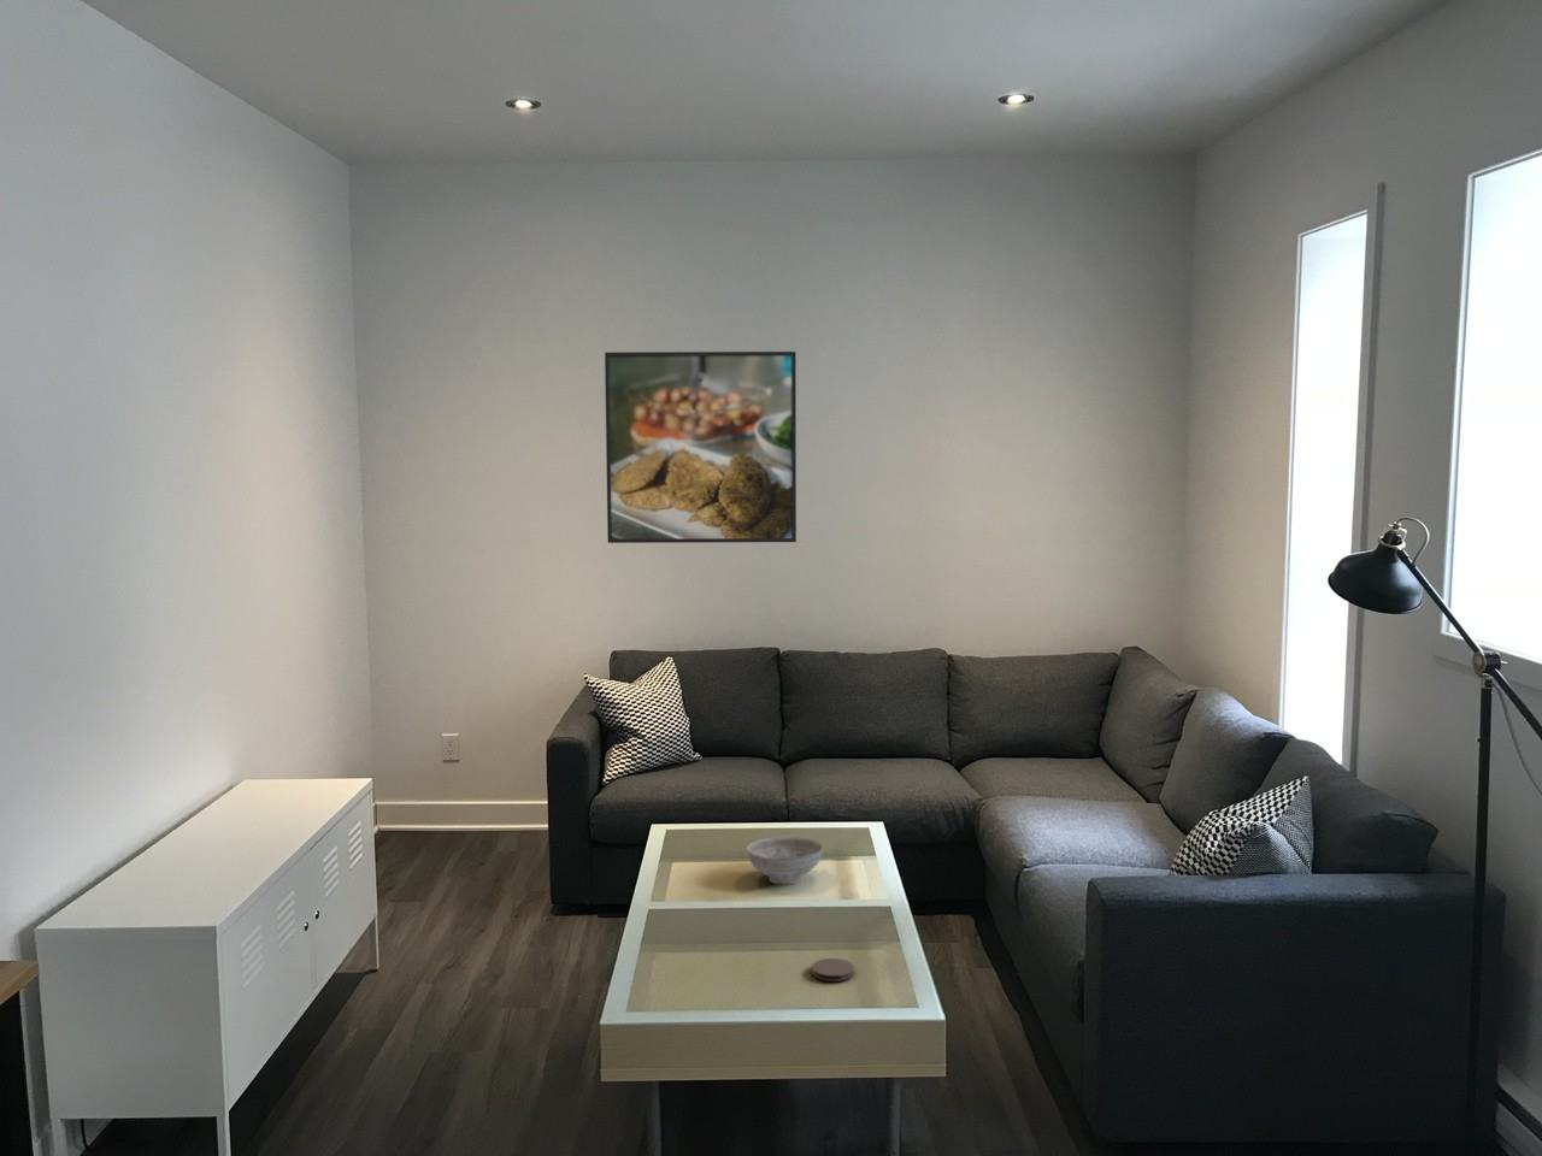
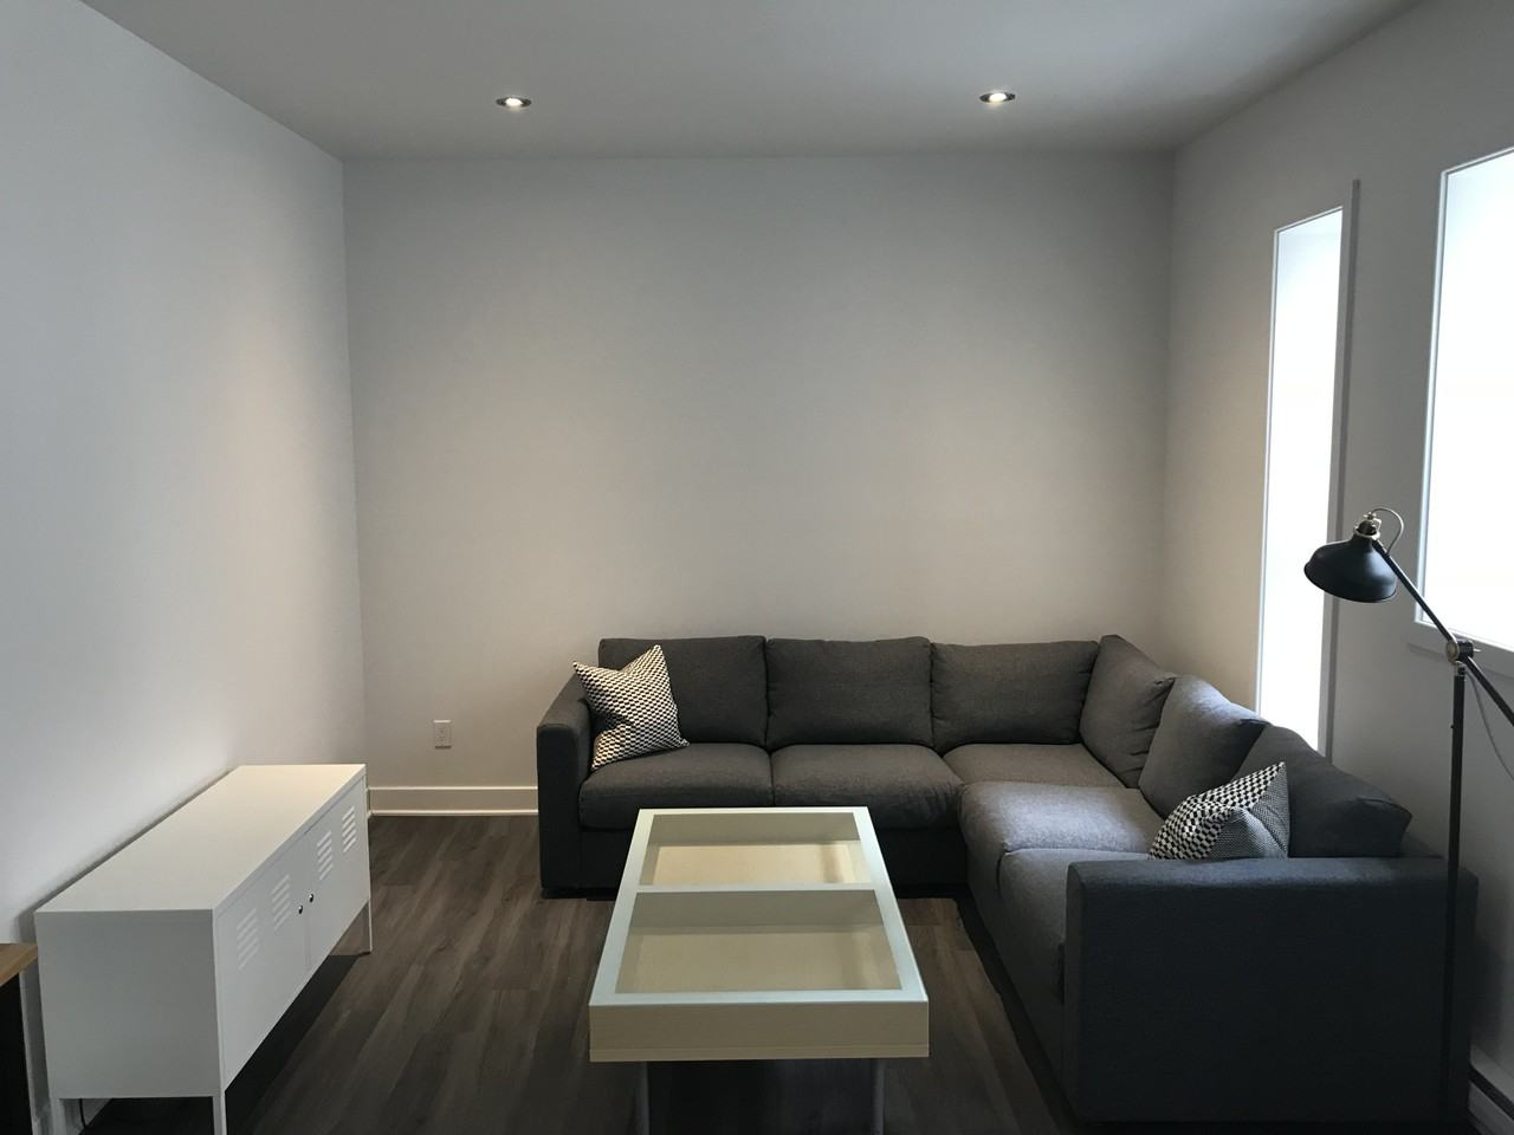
- decorative bowl (784, 862)
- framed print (701, 447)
- coaster (833, 969)
